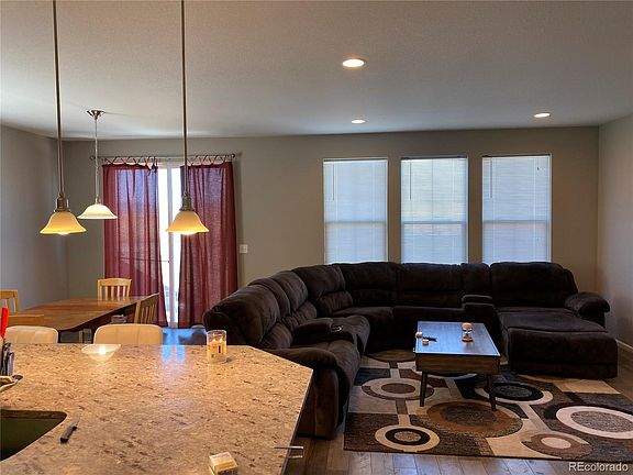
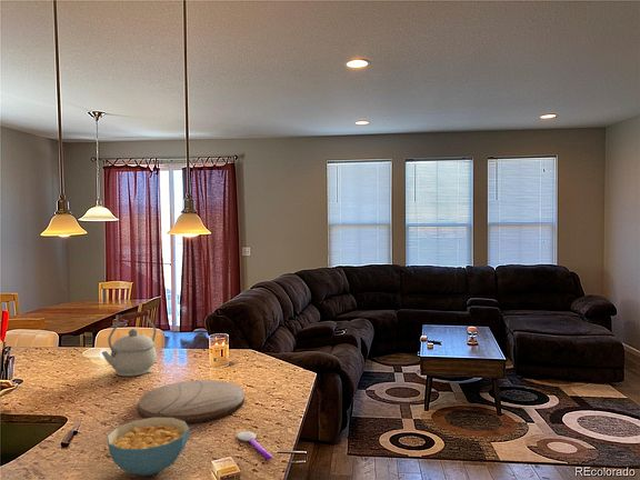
+ cutting board (192, 399)
+ cereal bowl (149, 450)
+ spoon (254, 442)
+ kettle (129, 342)
